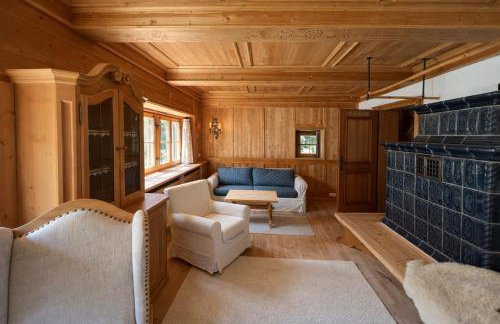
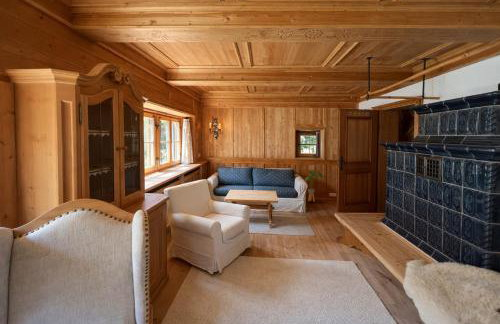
+ house plant (311, 185)
